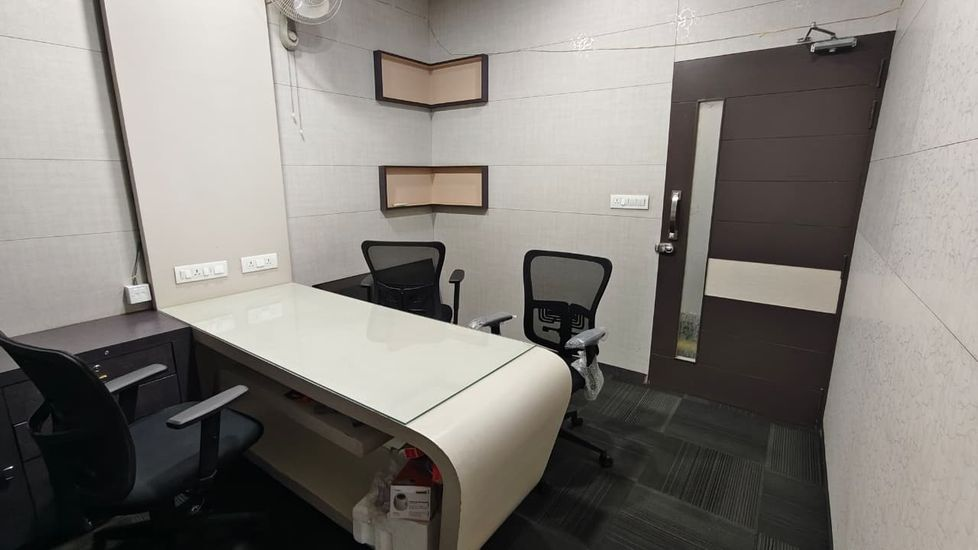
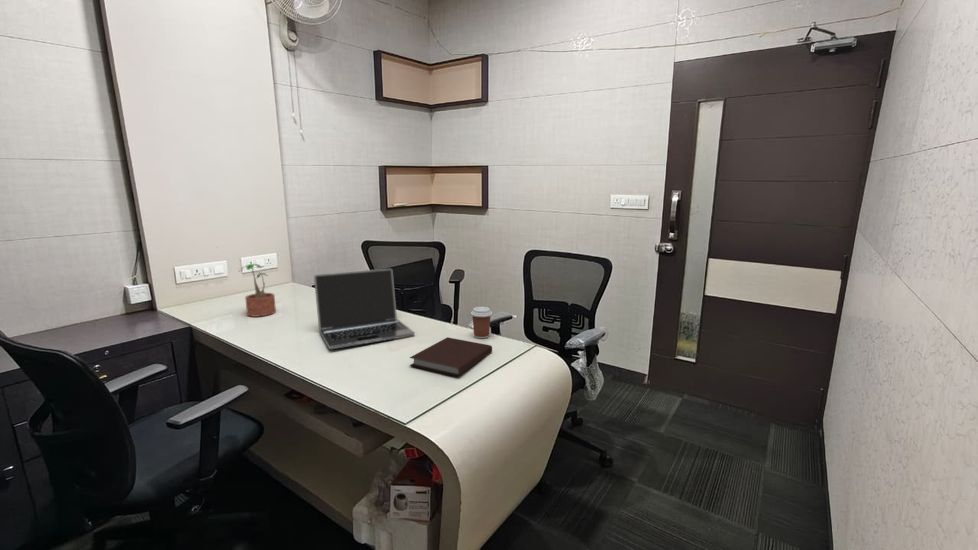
+ coffee cup (481, 322)
+ laptop (364, 305)
+ potted plant (256, 288)
+ notebook (452, 355)
